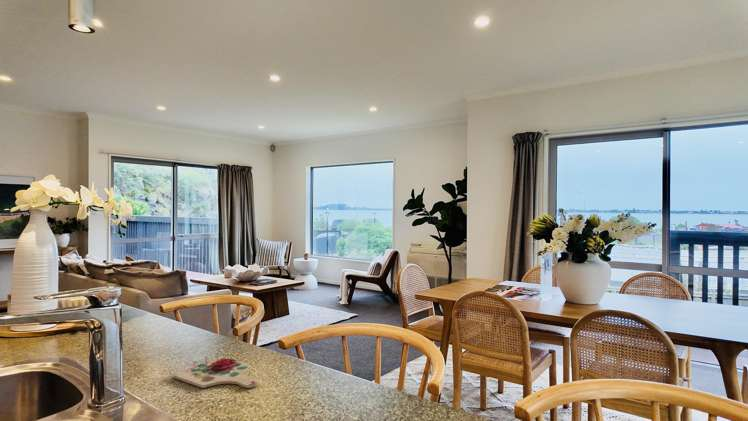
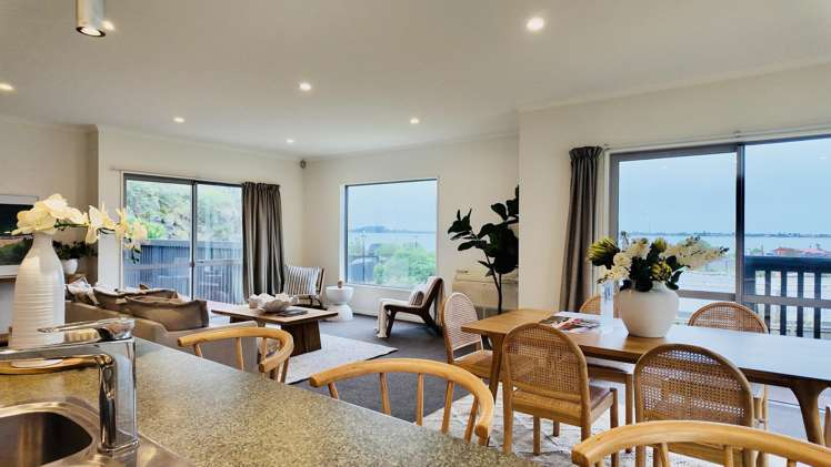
- cutting board (225, 371)
